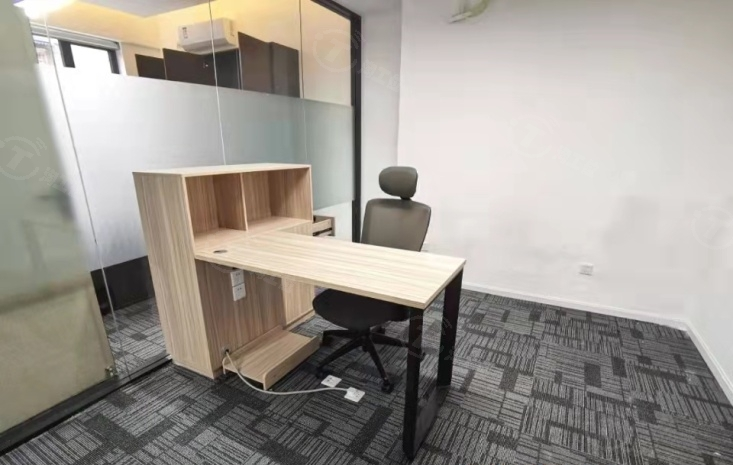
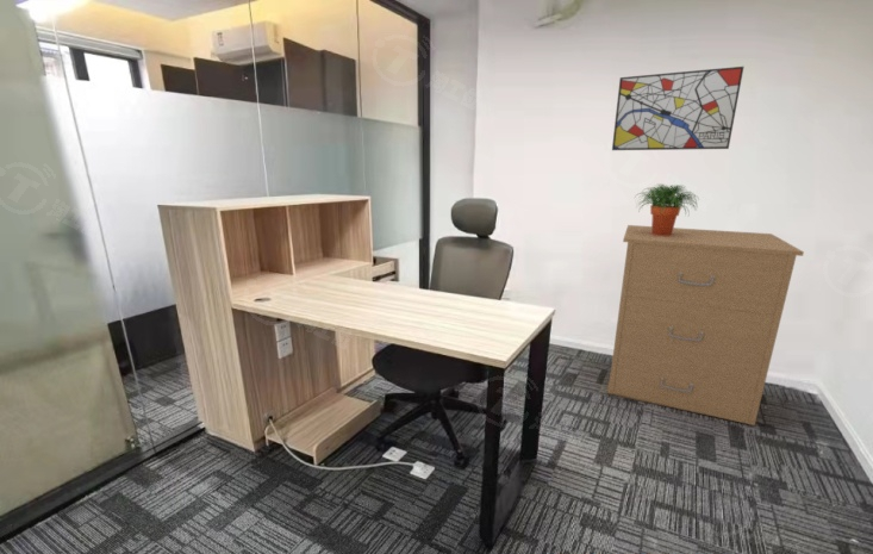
+ potted plant (665, 208)
+ wall art (672, 112)
+ filing cabinet (685, 316)
